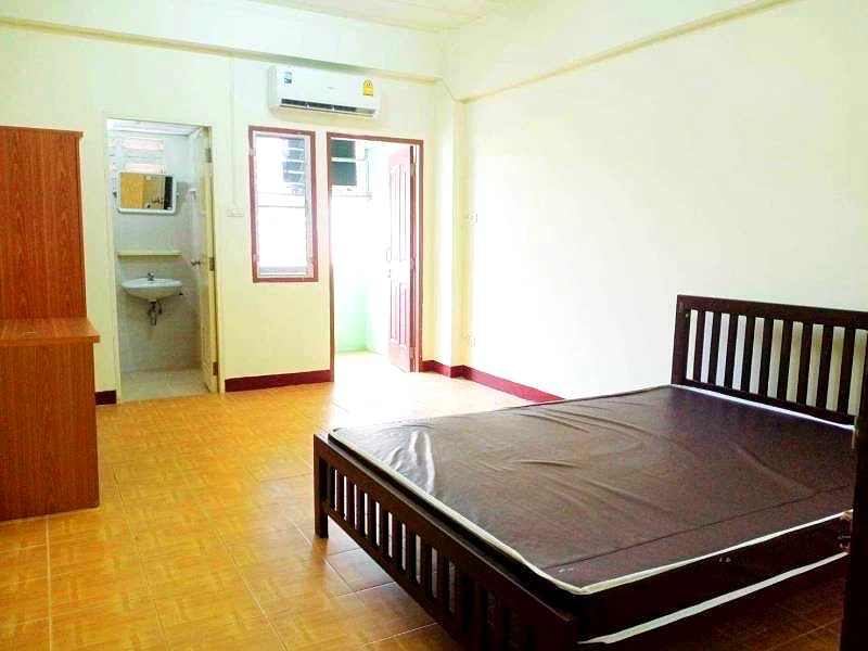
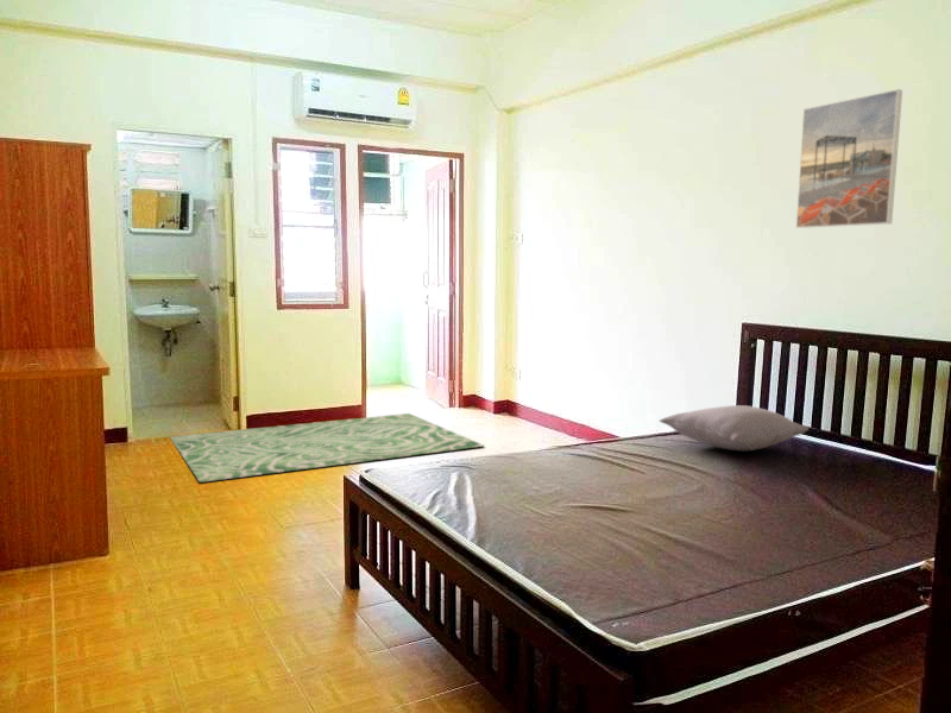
+ rug (325, 441)
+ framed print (845, 163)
+ pillow (731, 425)
